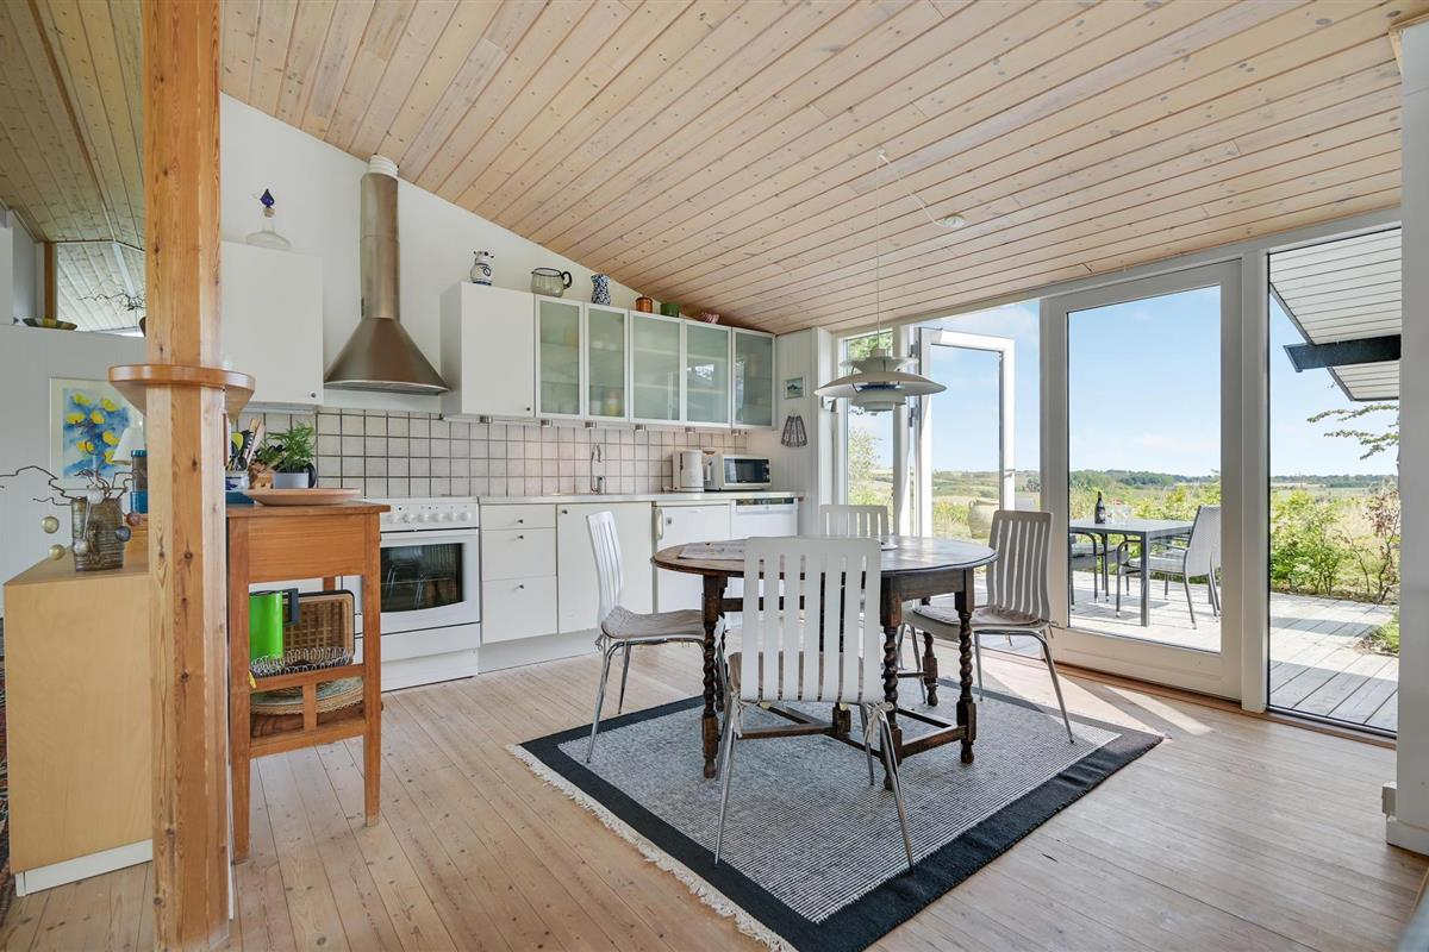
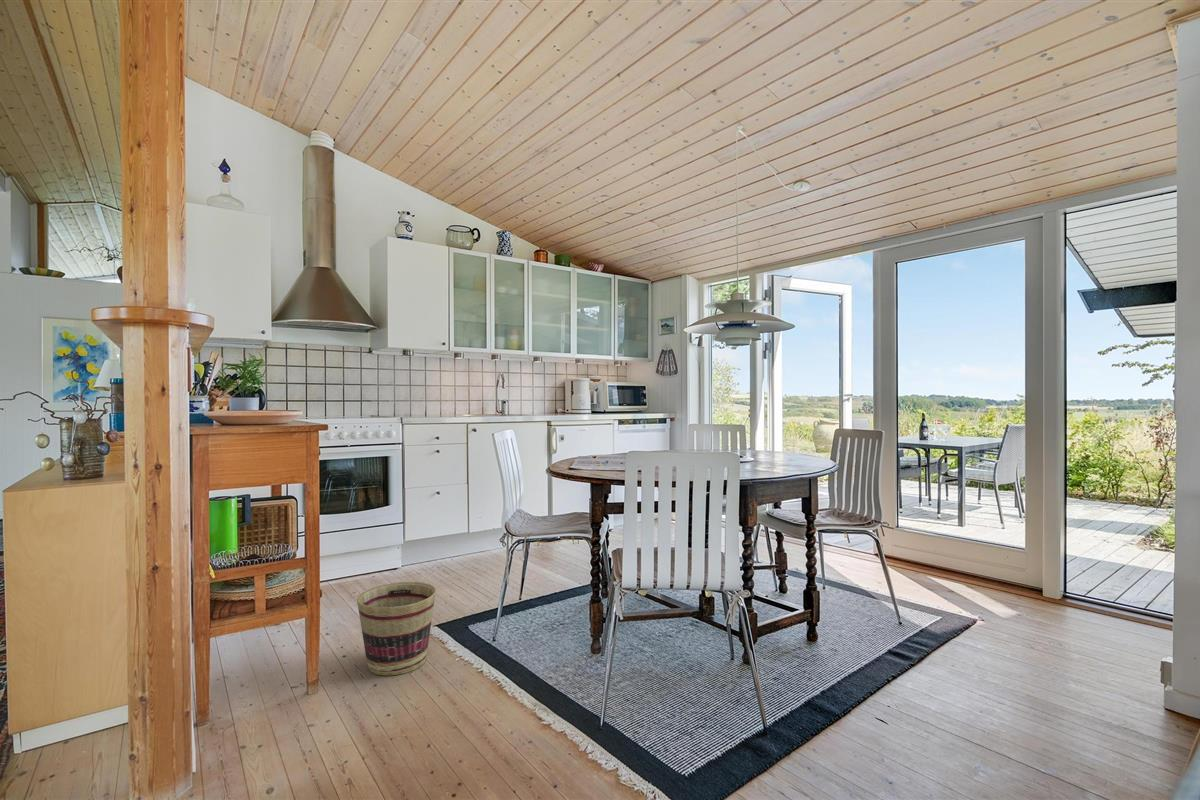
+ basket (397, 628)
